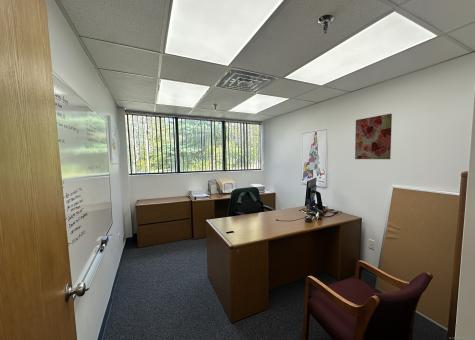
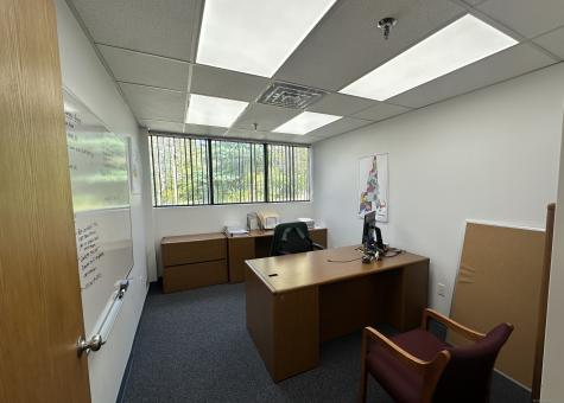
- wall art (371, 138)
